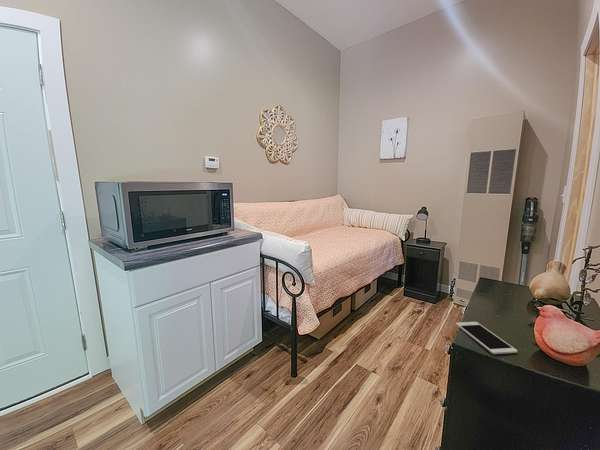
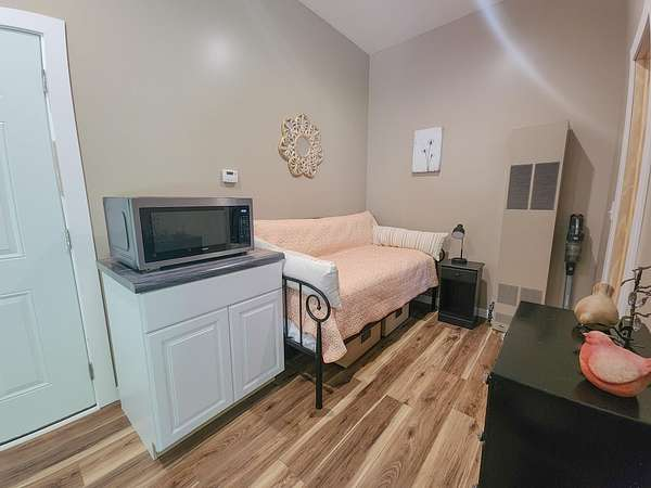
- cell phone (483, 336)
